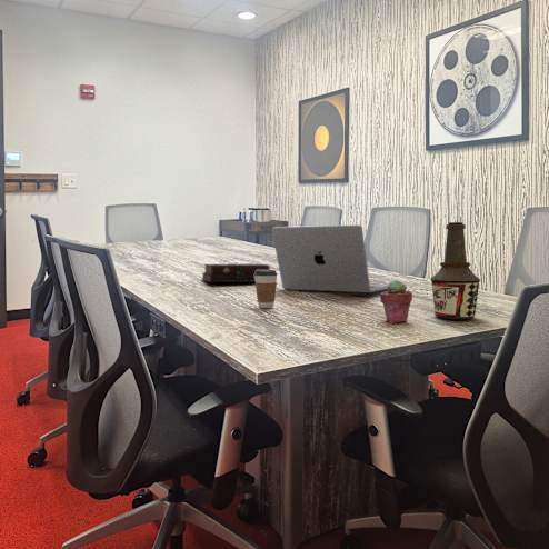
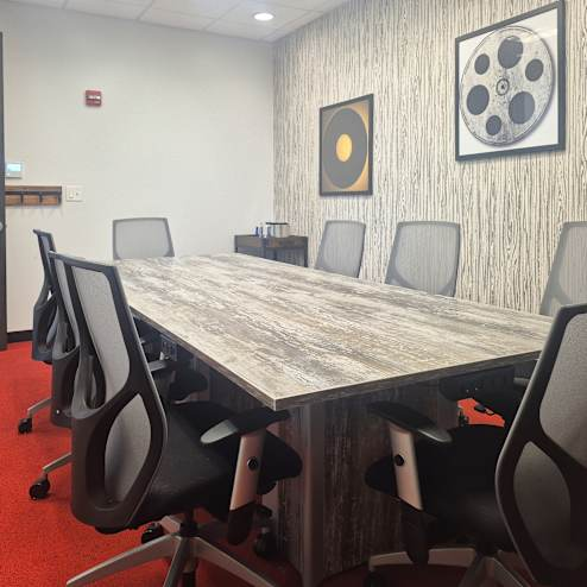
- potted succulent (396, 300)
- coffee cup (266, 288)
- bottle (452, 269)
- hardback book (236, 272)
- laptop (333, 258)
